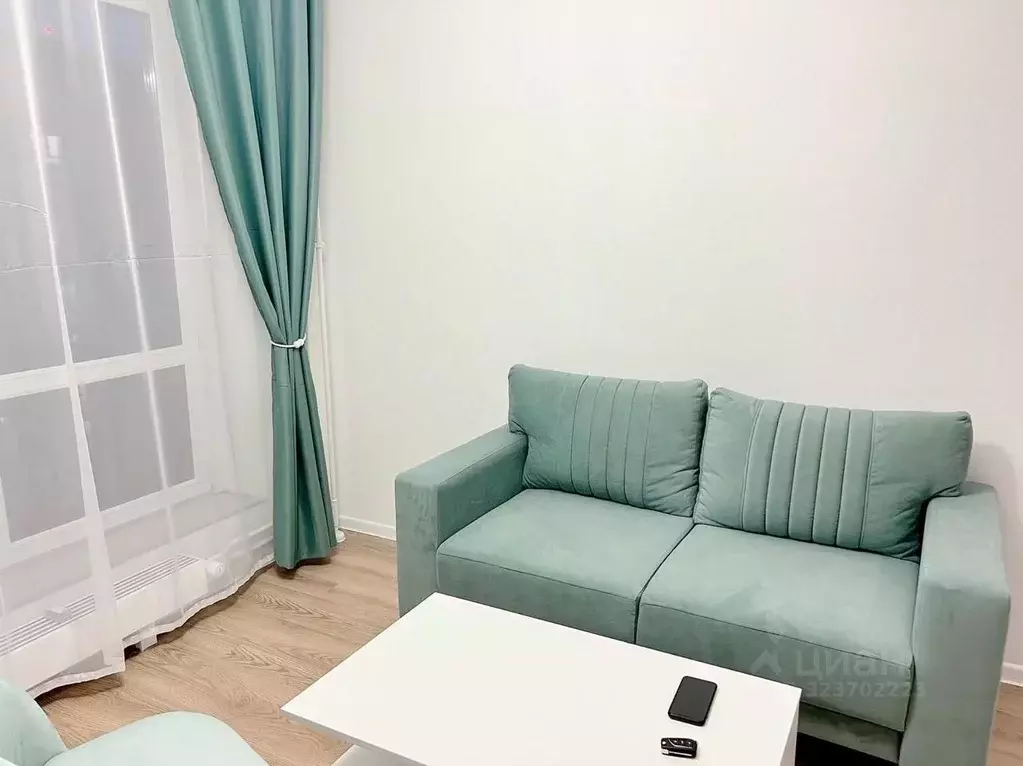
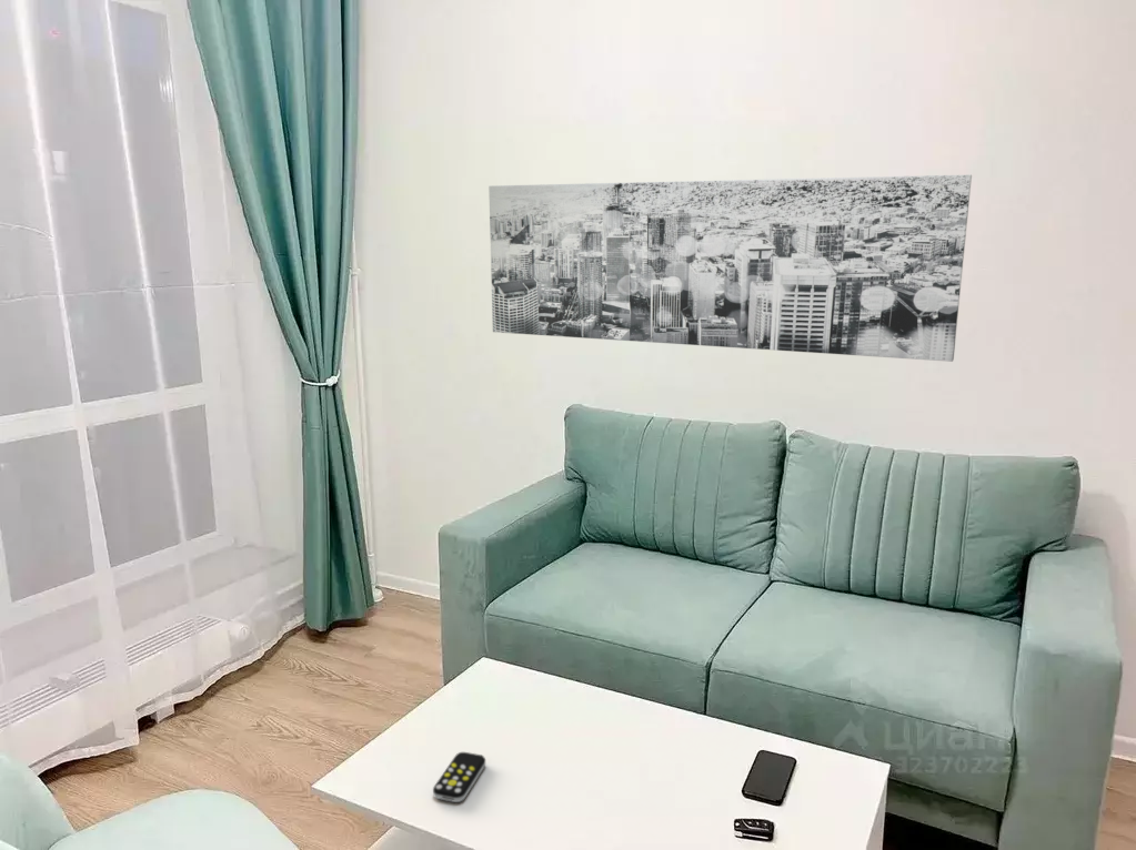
+ remote control (460, 776)
+ wall art (698, 264)
